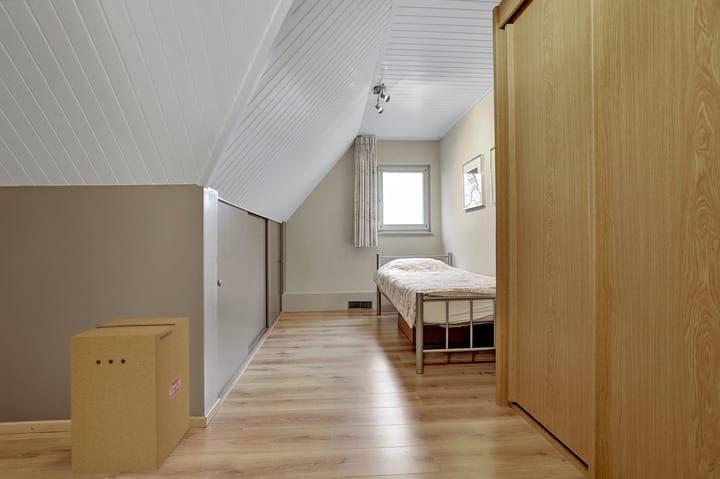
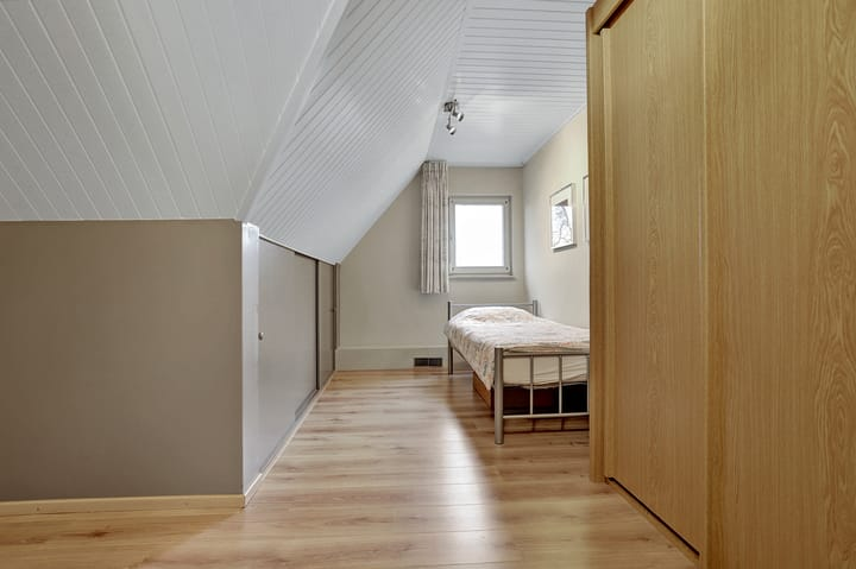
- cardboard box (136, 387)
